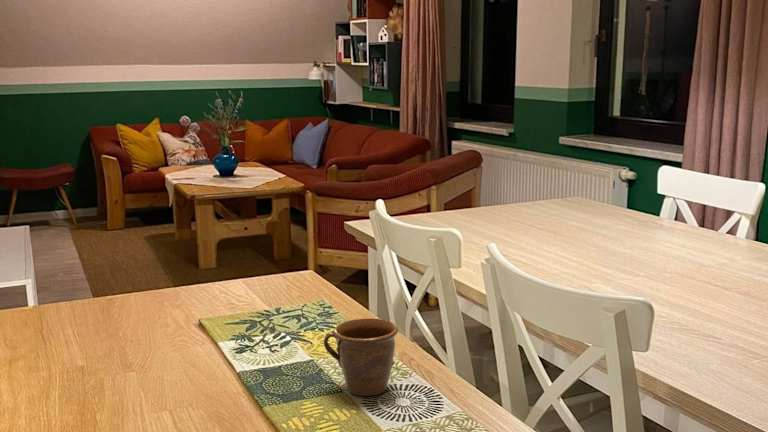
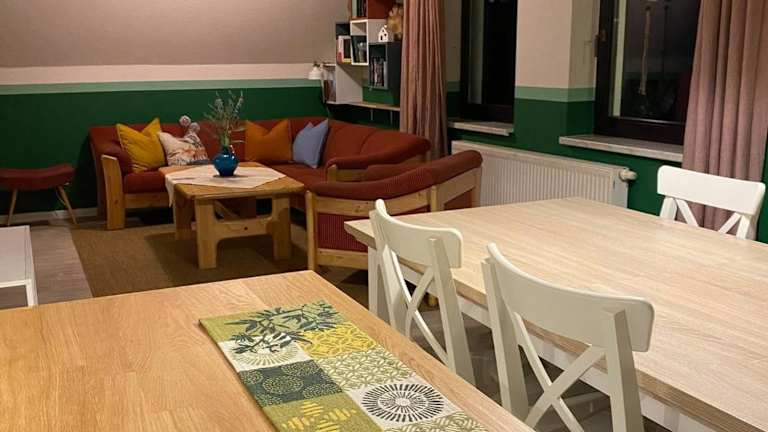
- mug (361, 357)
